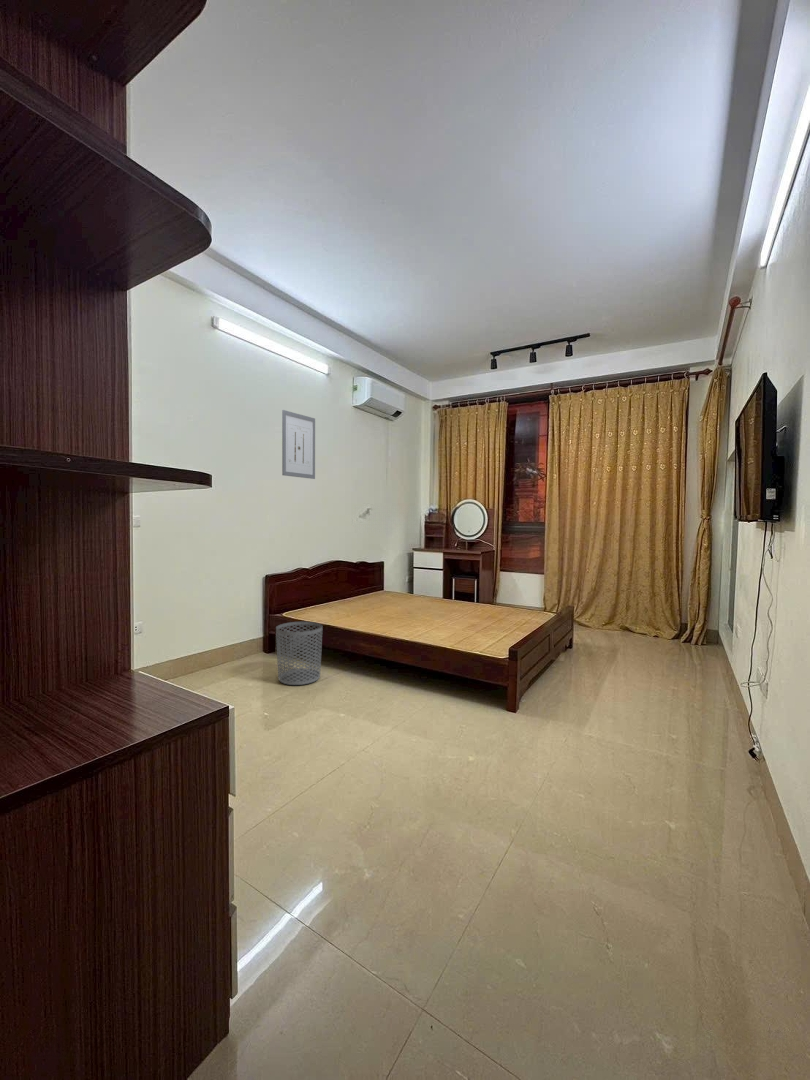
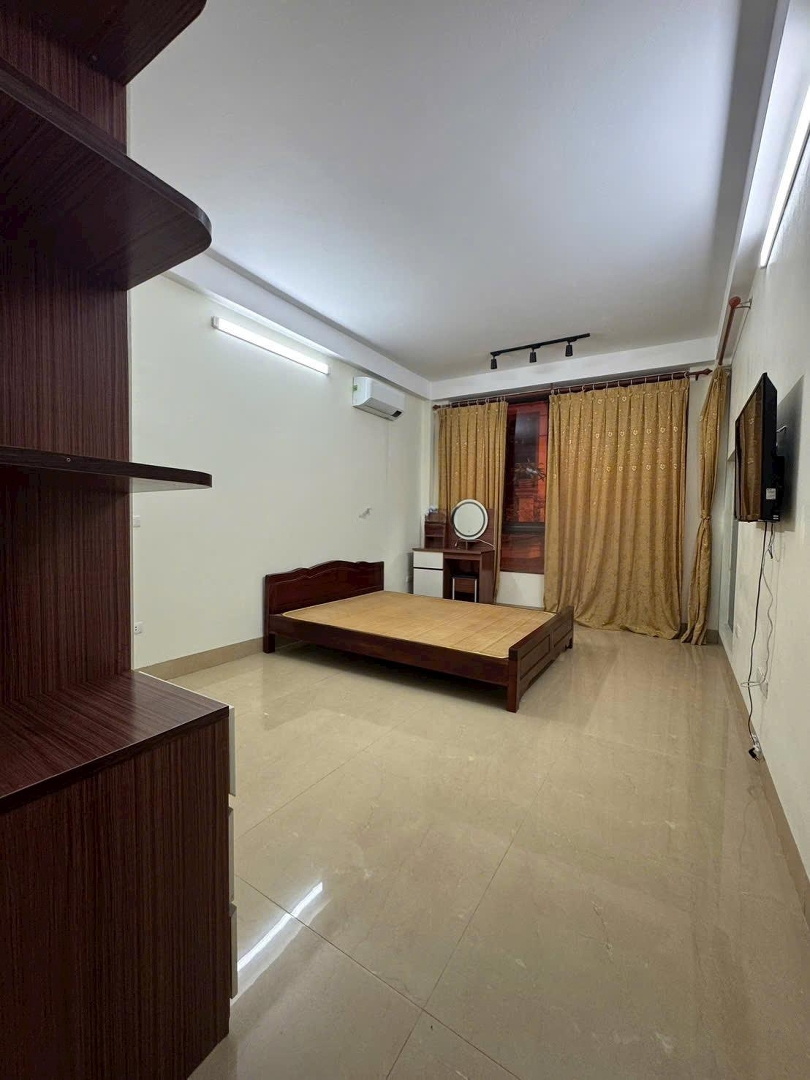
- waste bin (299, 652)
- wall art (299, 445)
